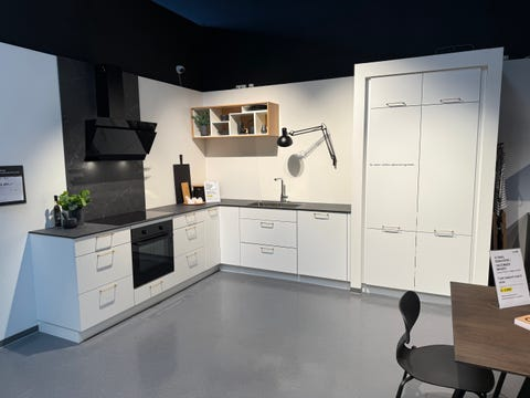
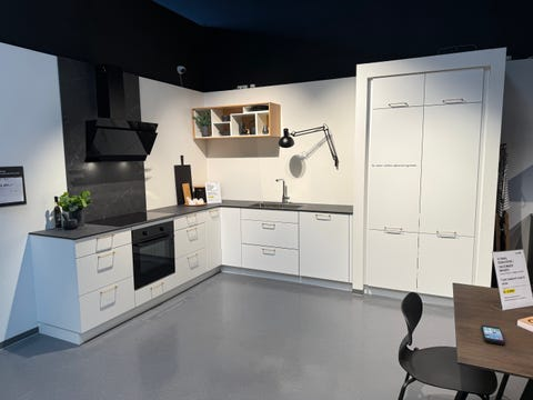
+ smartphone (492, 333)
